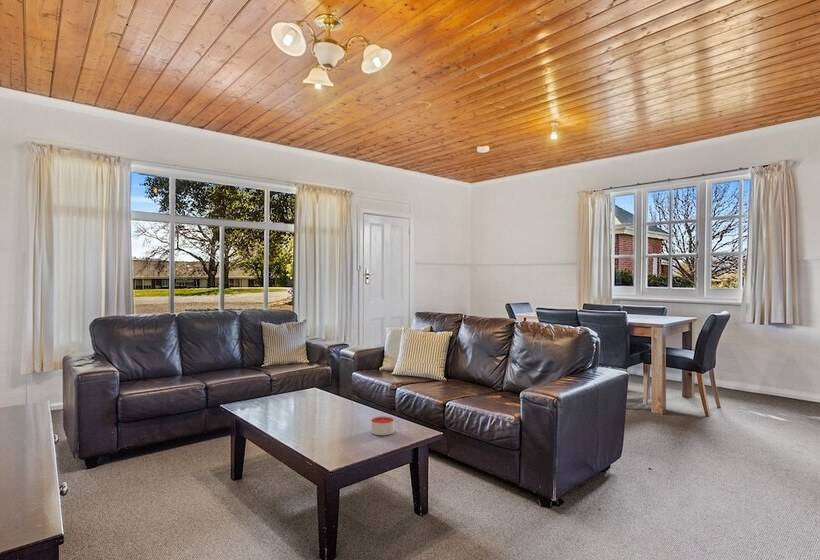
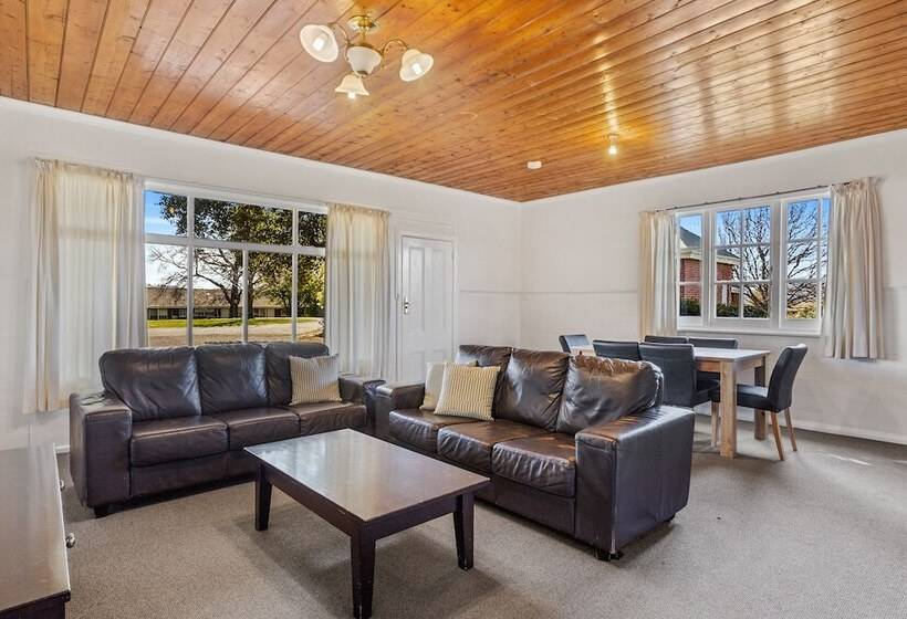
- candle (382, 425)
